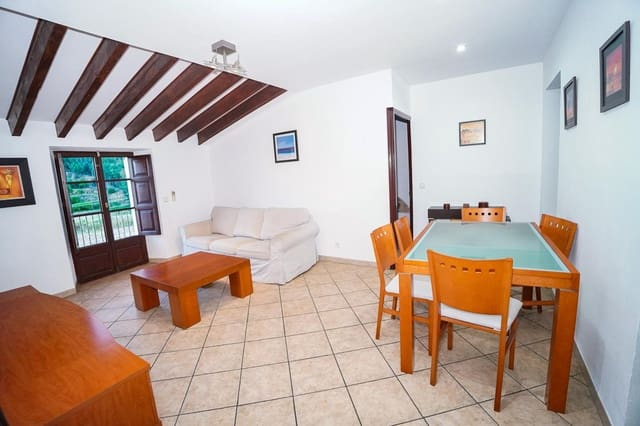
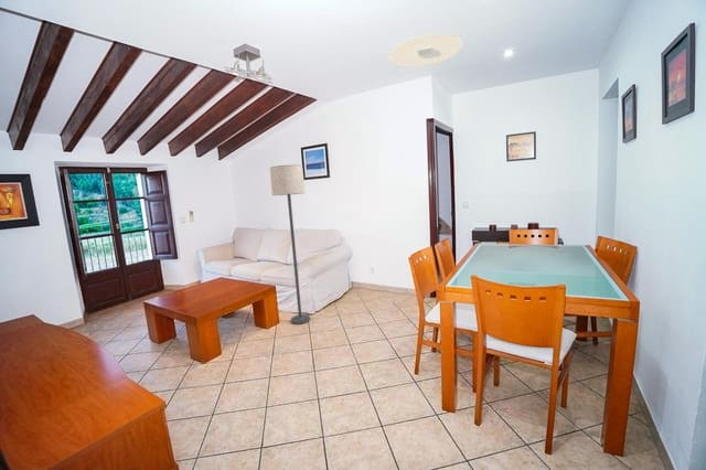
+ ceiling light (424, 47)
+ lamp (293, 245)
